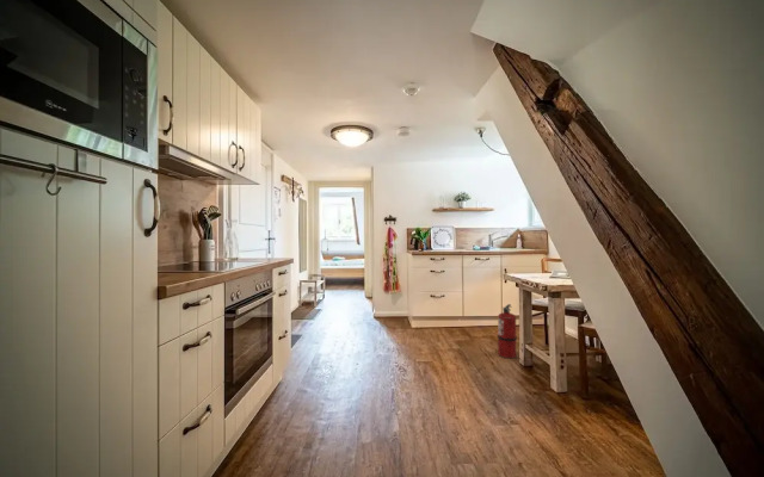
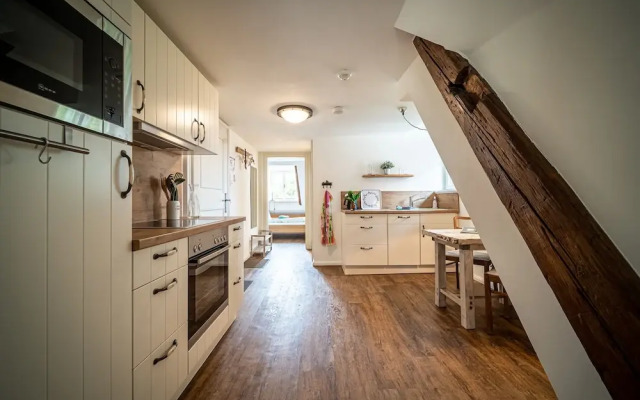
- fire extinguisher (506, 328)
